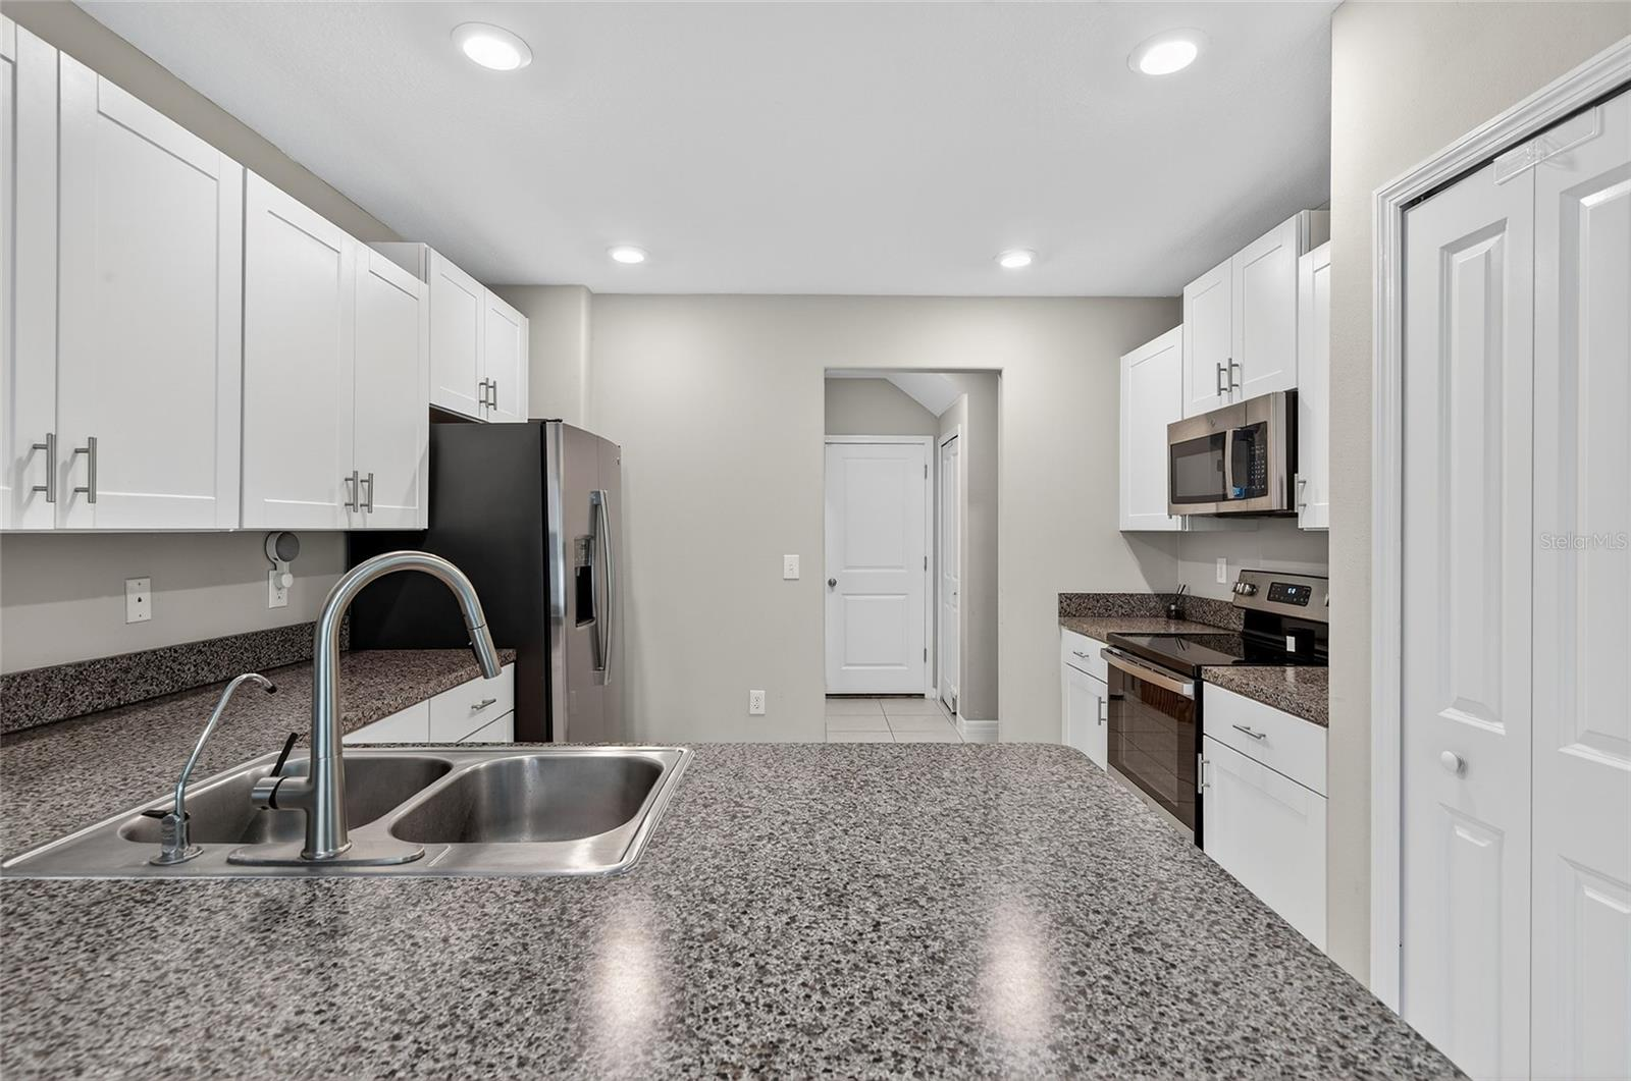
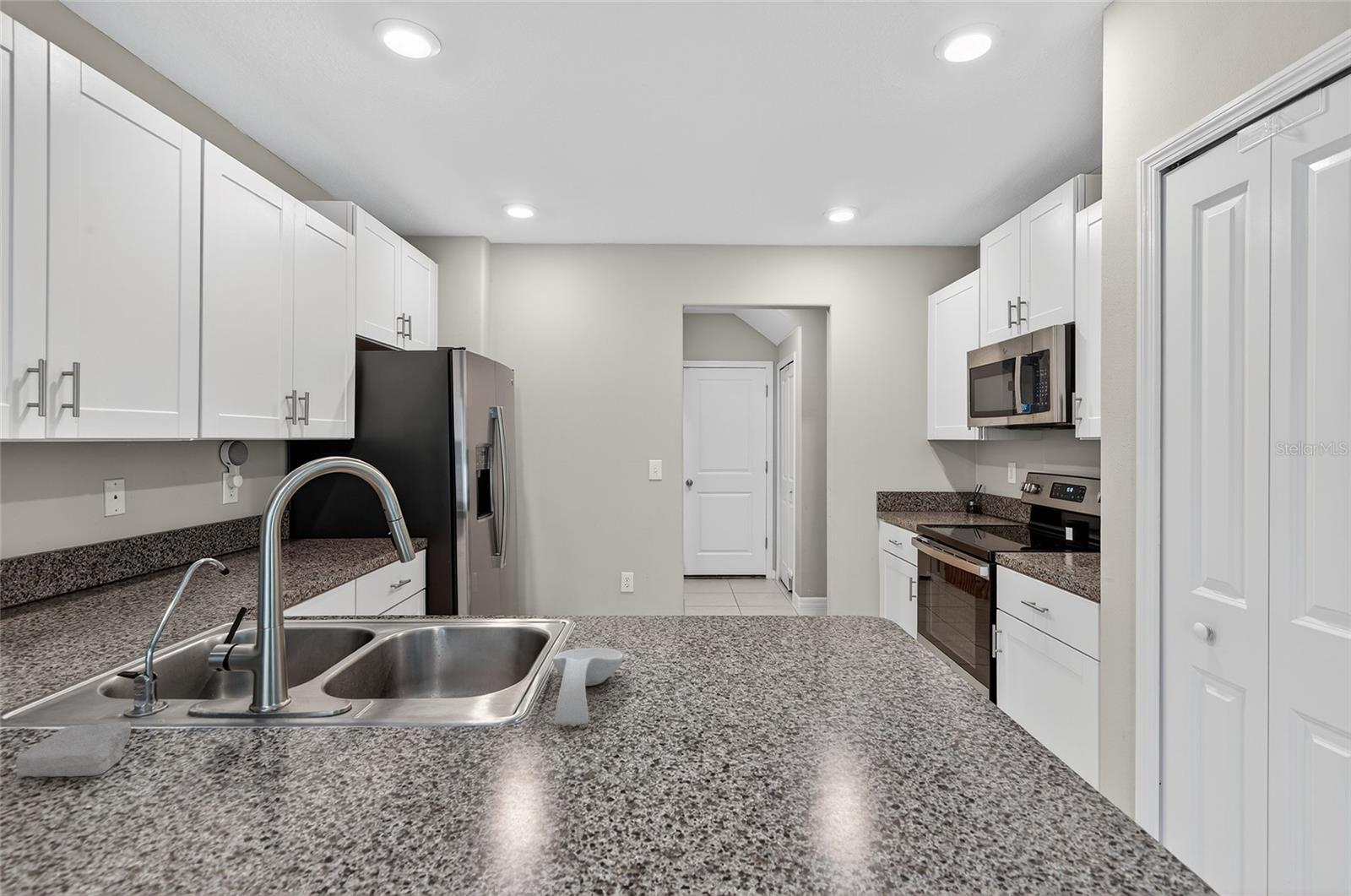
+ soap bar (76, 748)
+ spoon rest (583, 670)
